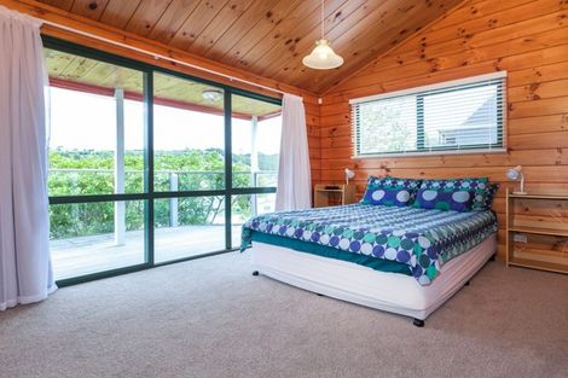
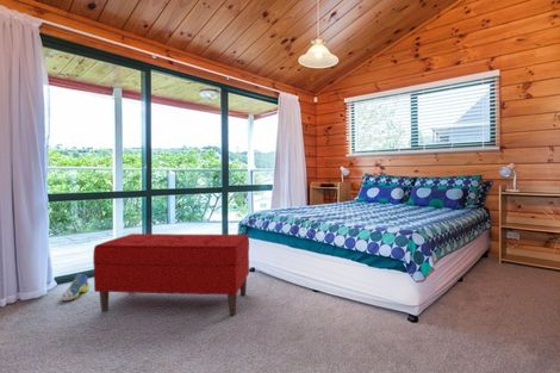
+ sneaker (74, 285)
+ bench (178, 271)
